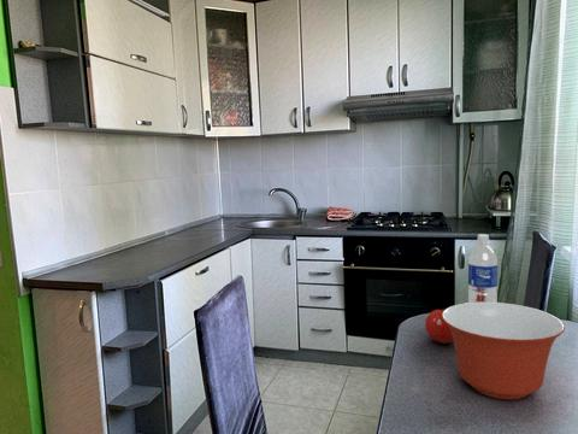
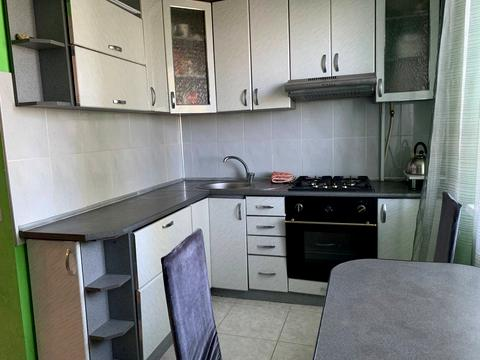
- mixing bowl (499, 352)
- water bottle (482, 280)
- fruit (442, 323)
